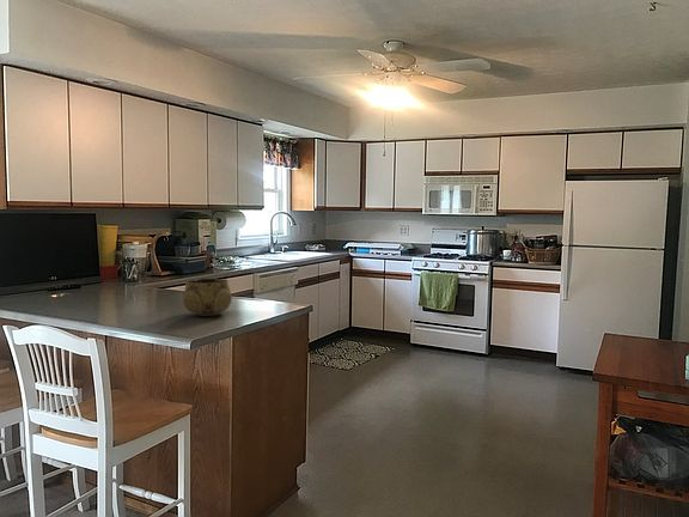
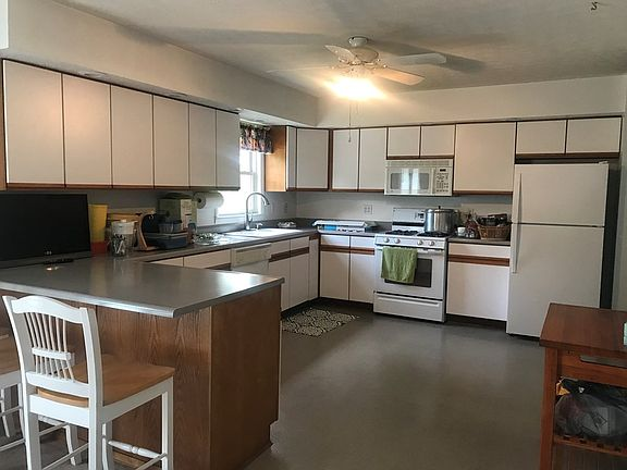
- decorative bowl (207, 297)
